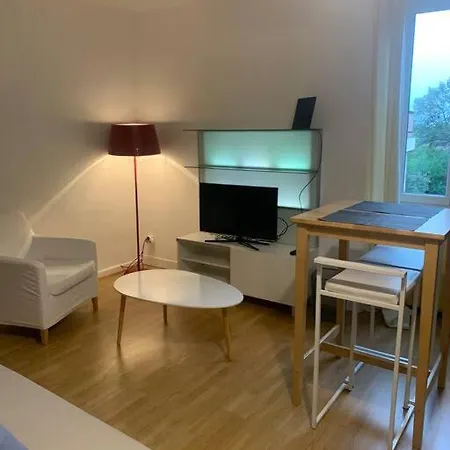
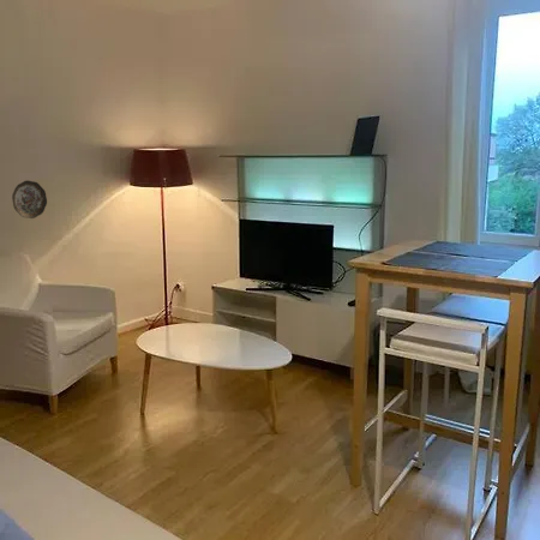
+ decorative plate (29, 199)
